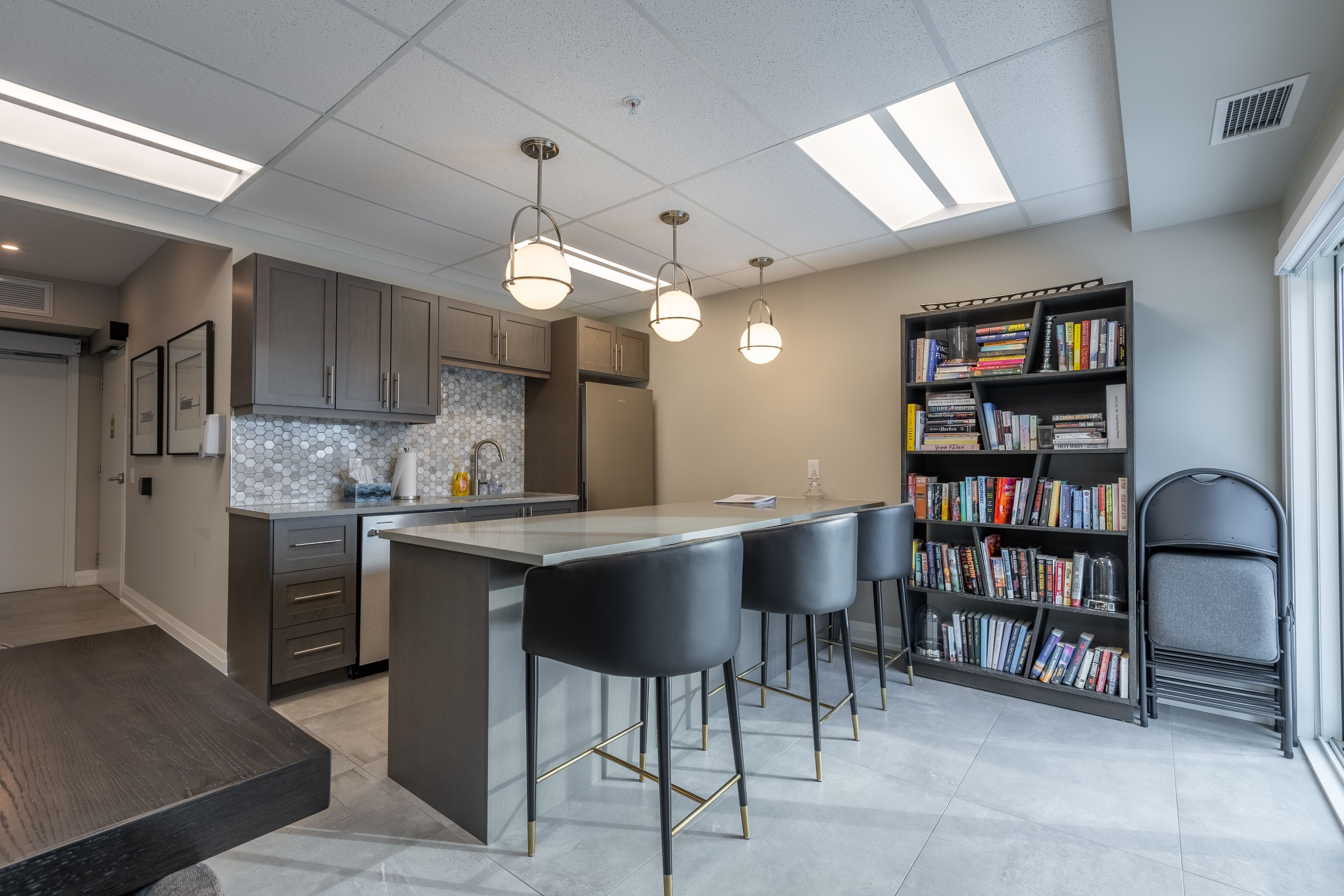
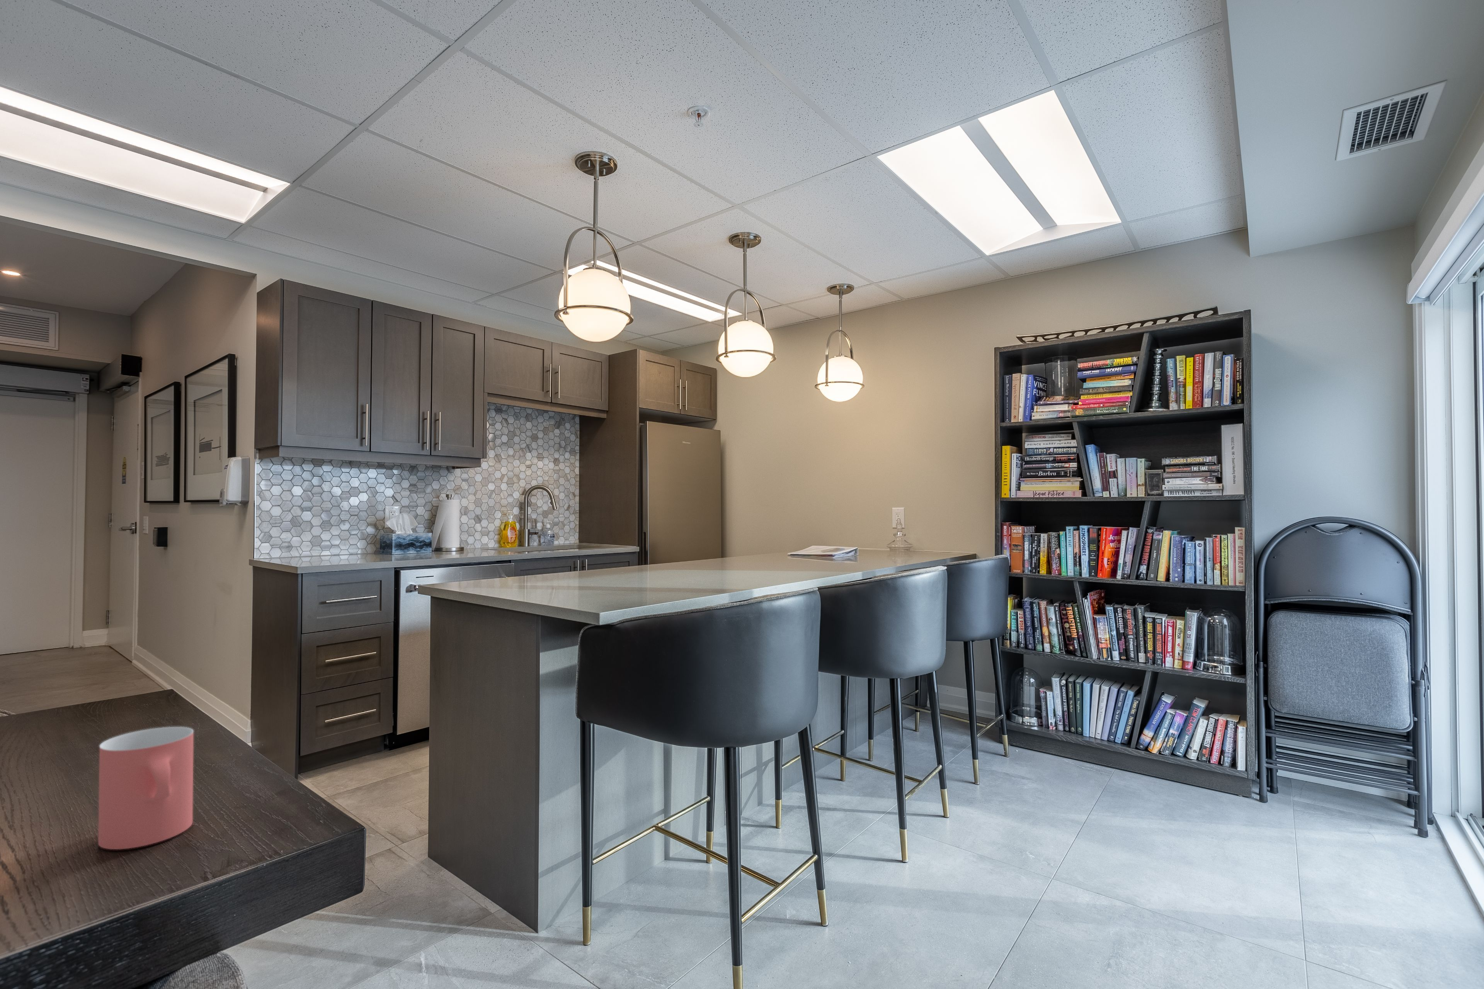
+ cup (151, 789)
